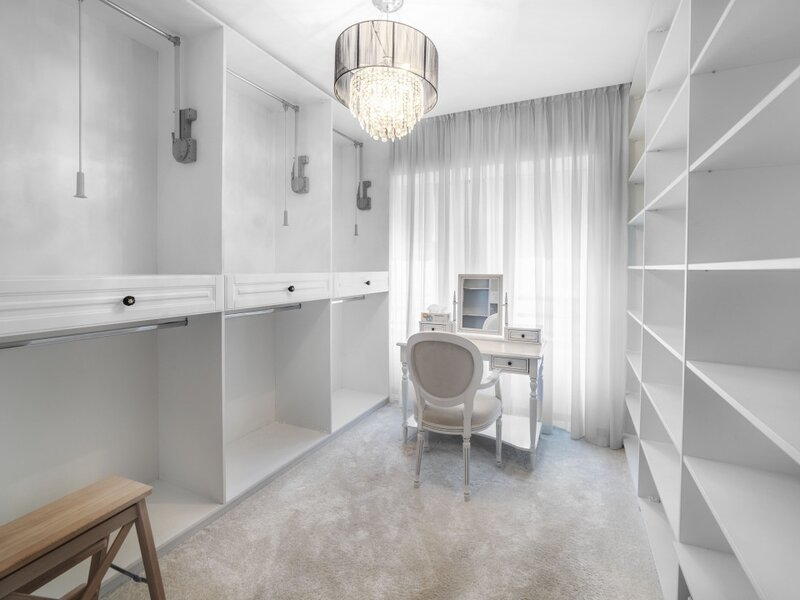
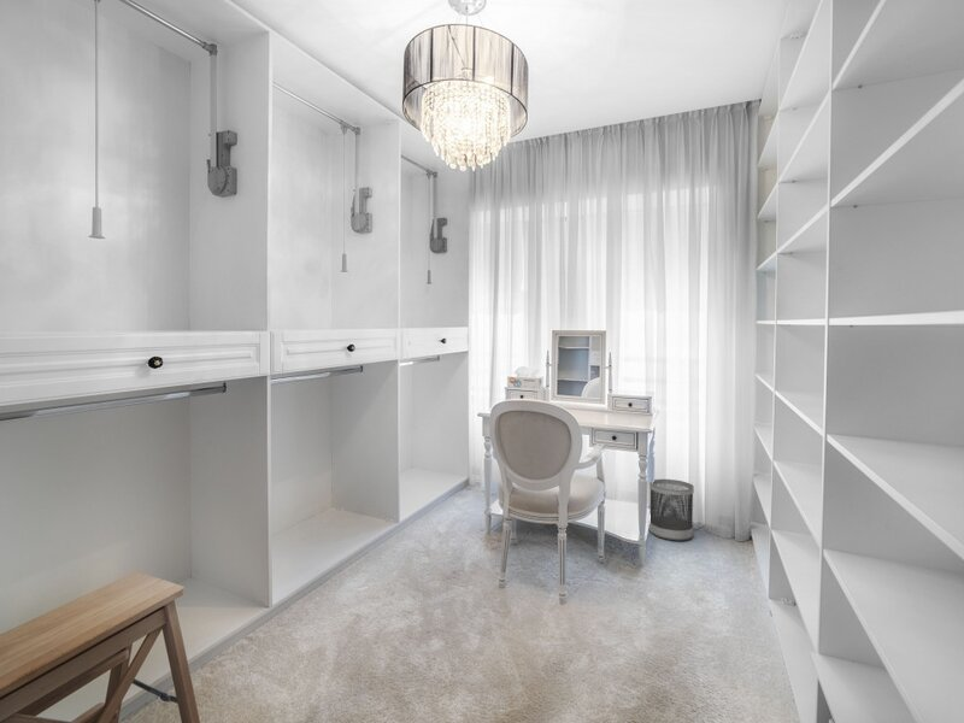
+ wastebasket (671, 507)
